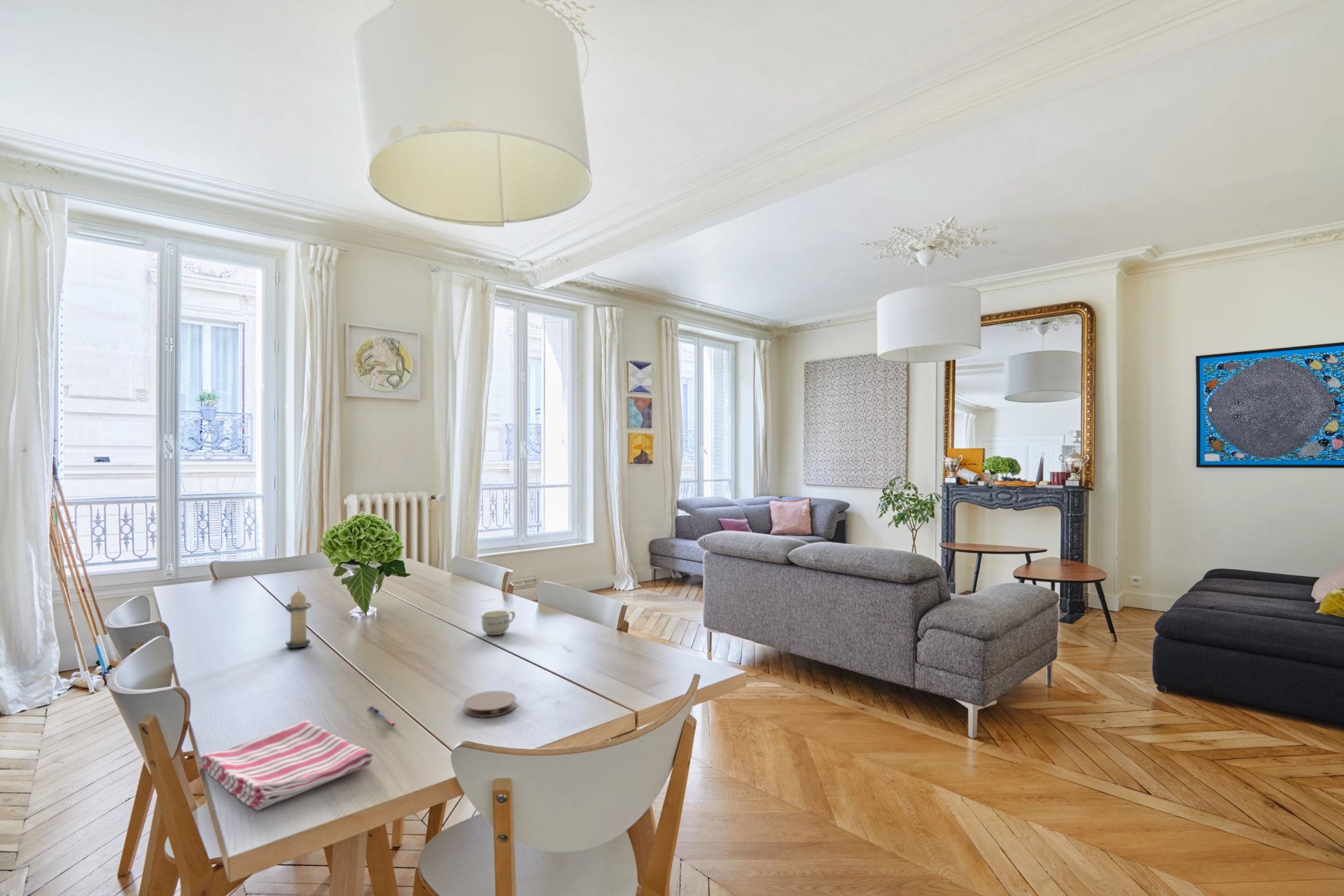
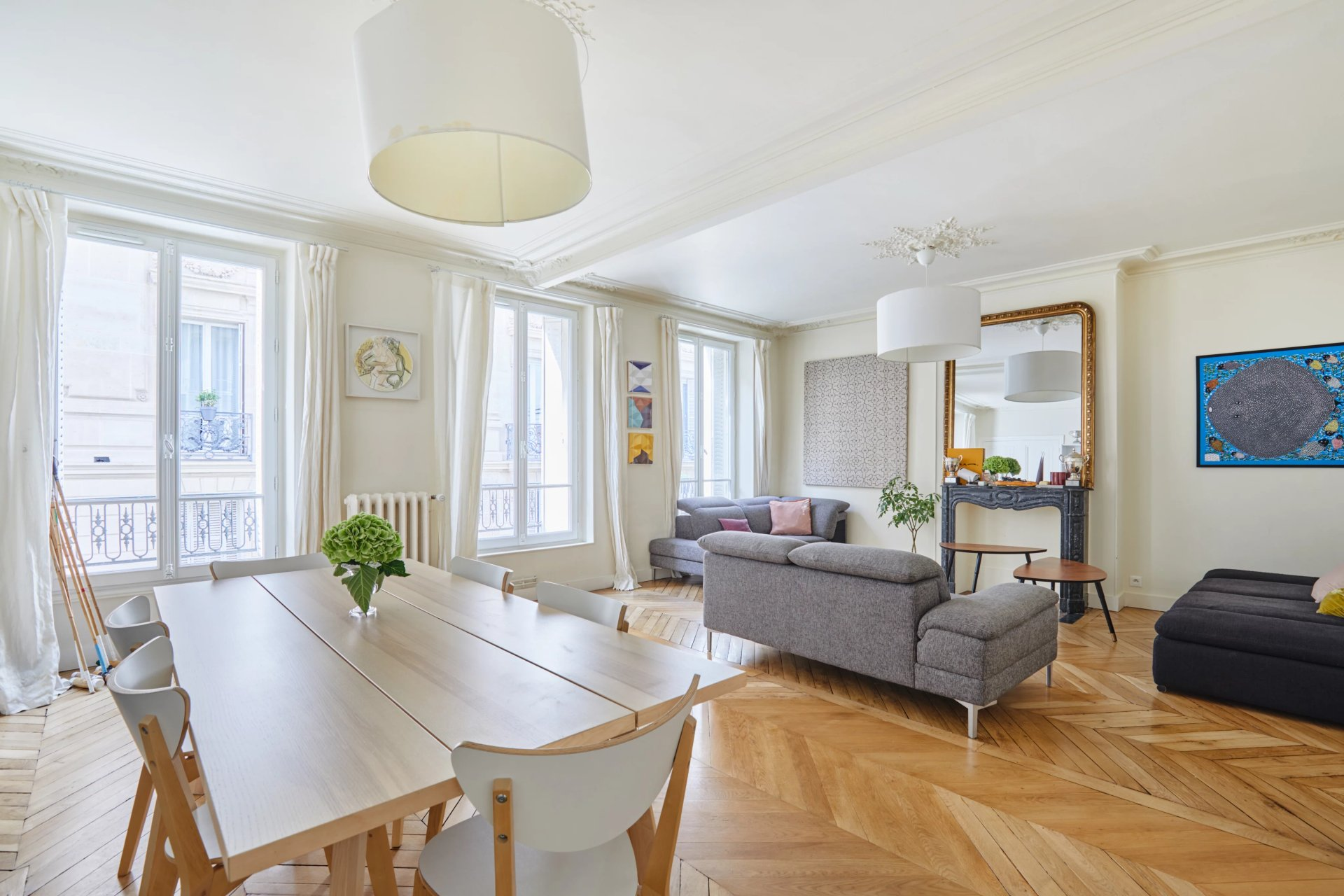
- coaster (490, 703)
- pen (381, 714)
- dish towel (286, 756)
- cup (499, 622)
- candle (298, 616)
